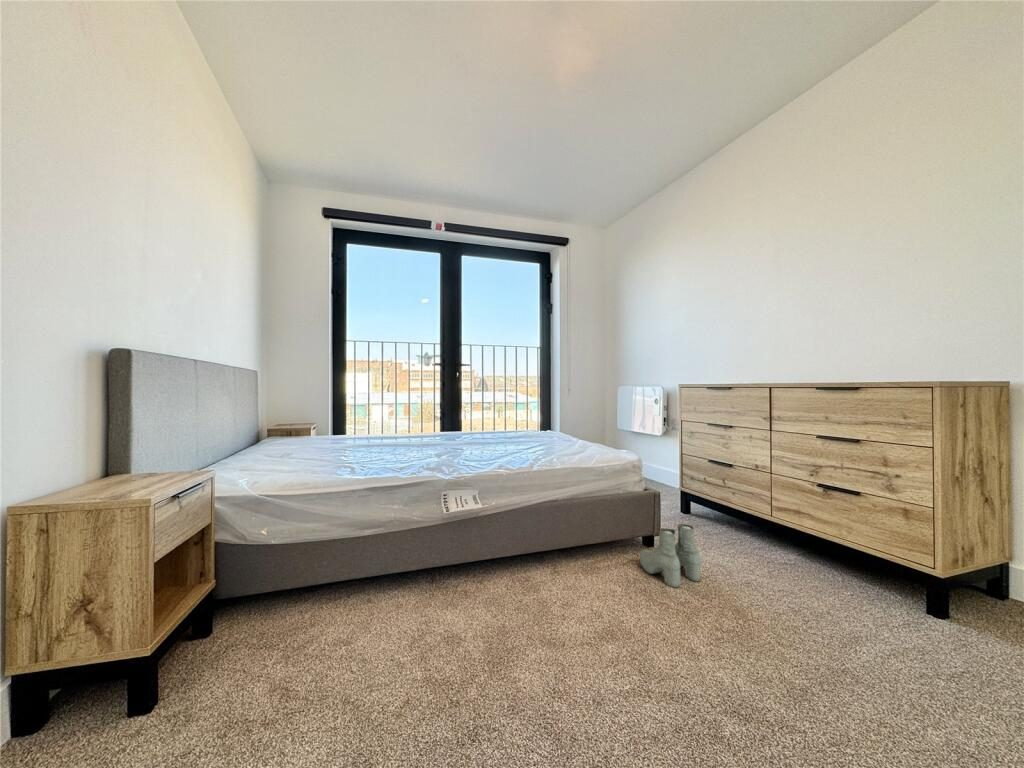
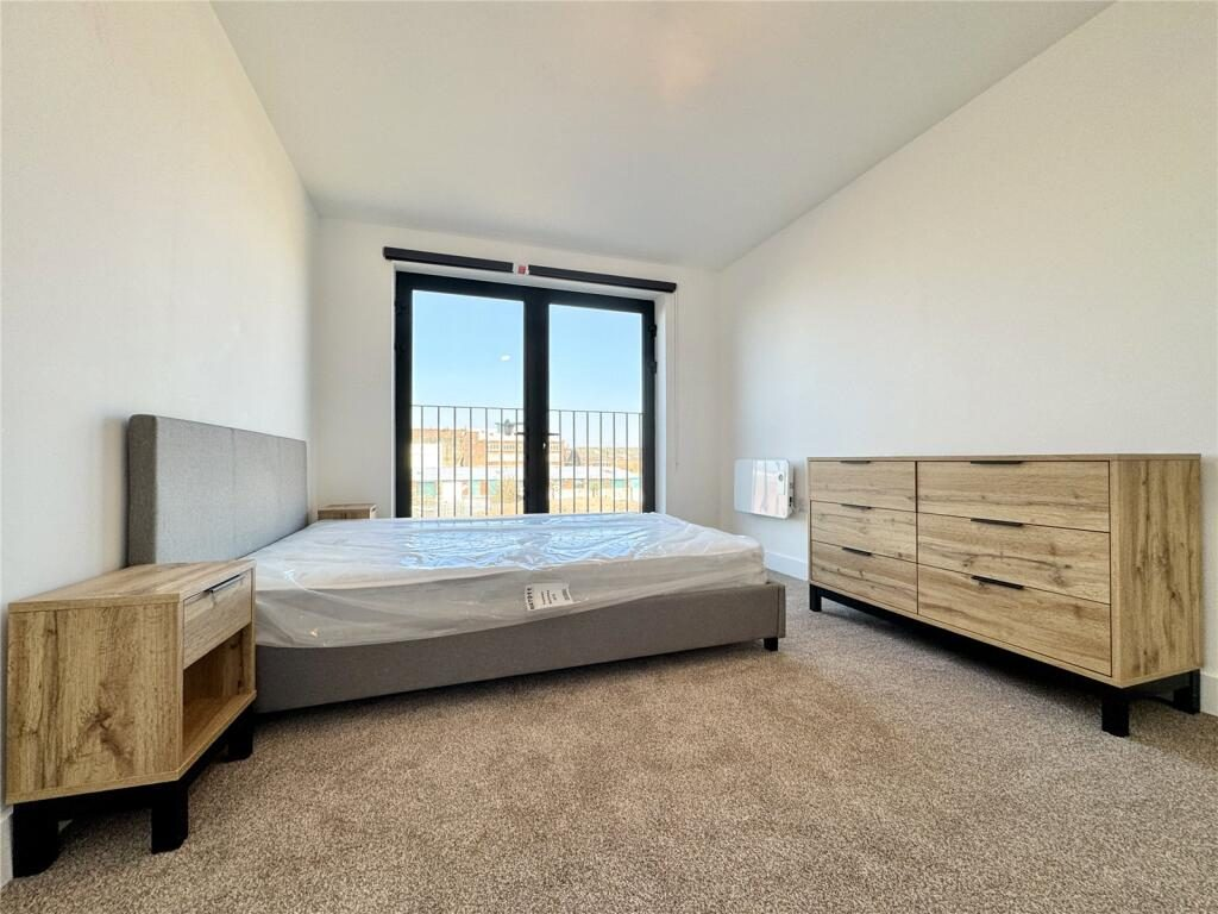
- boots (669, 547)
